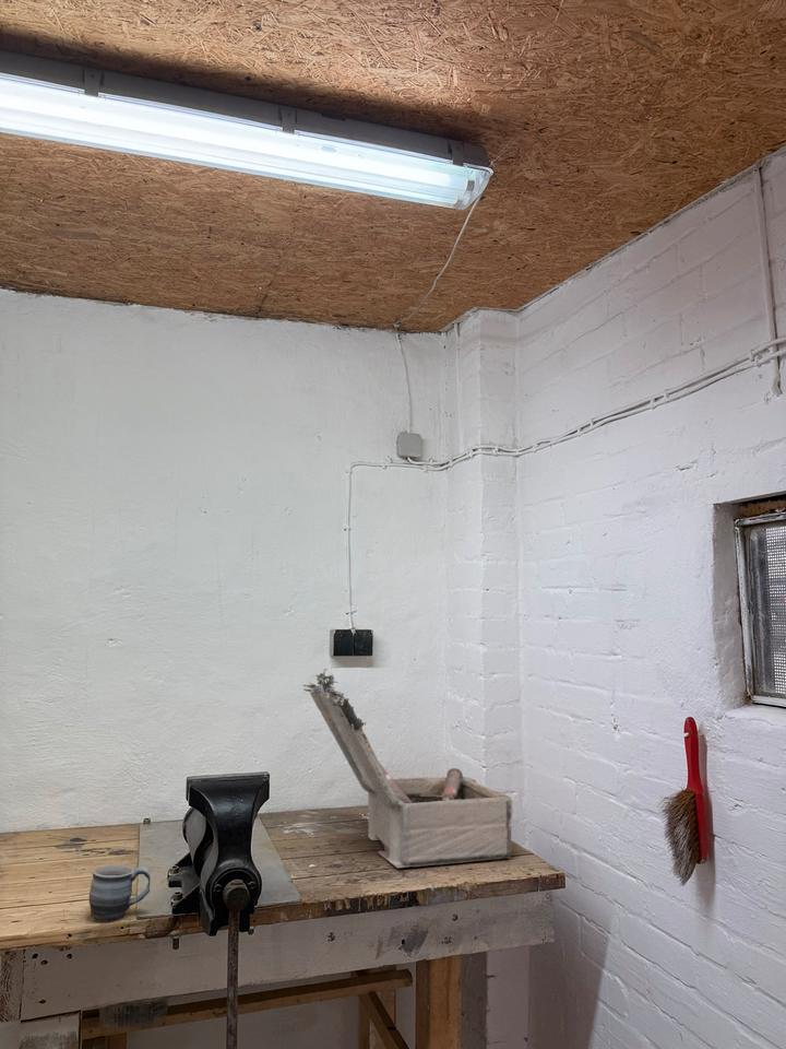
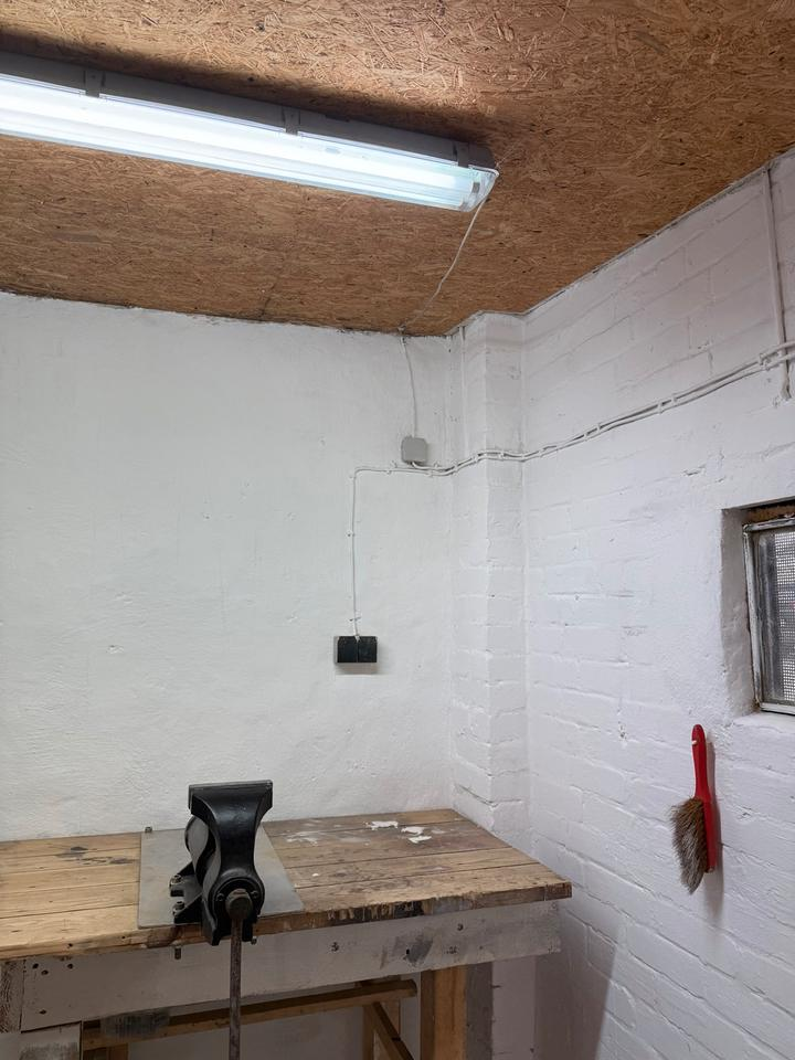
- tool box (386, 771)
- mug (119, 891)
